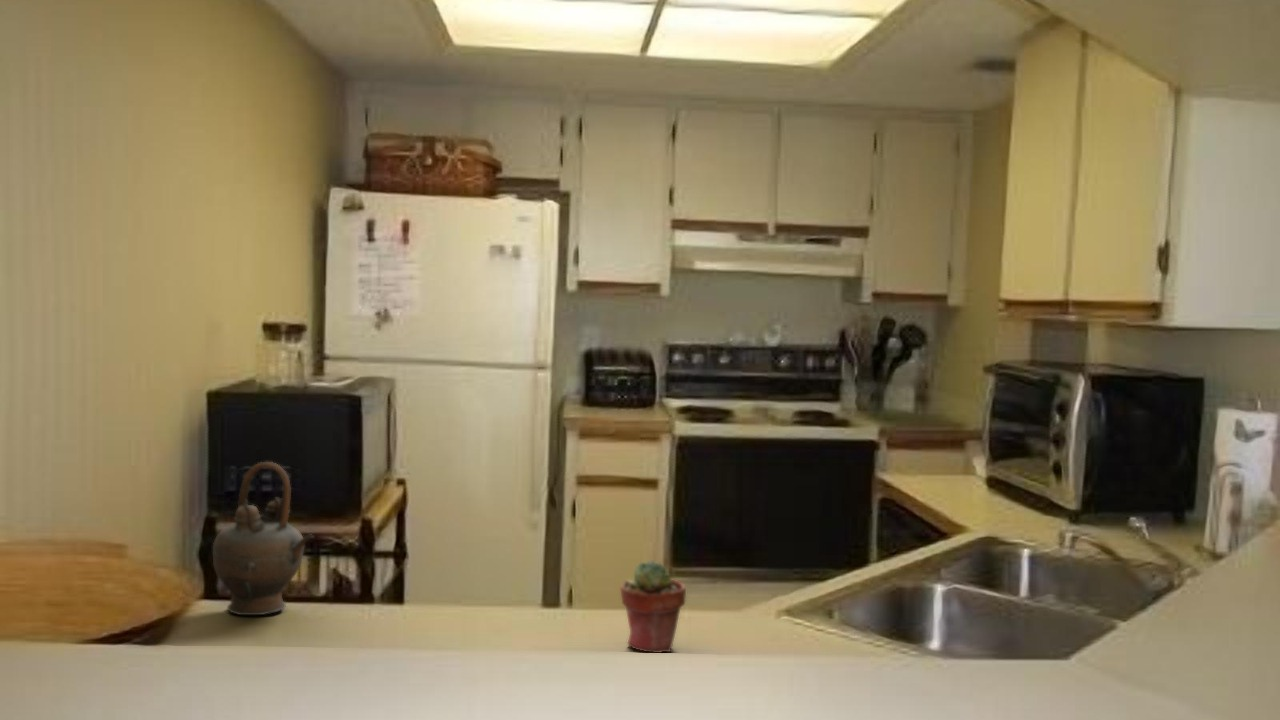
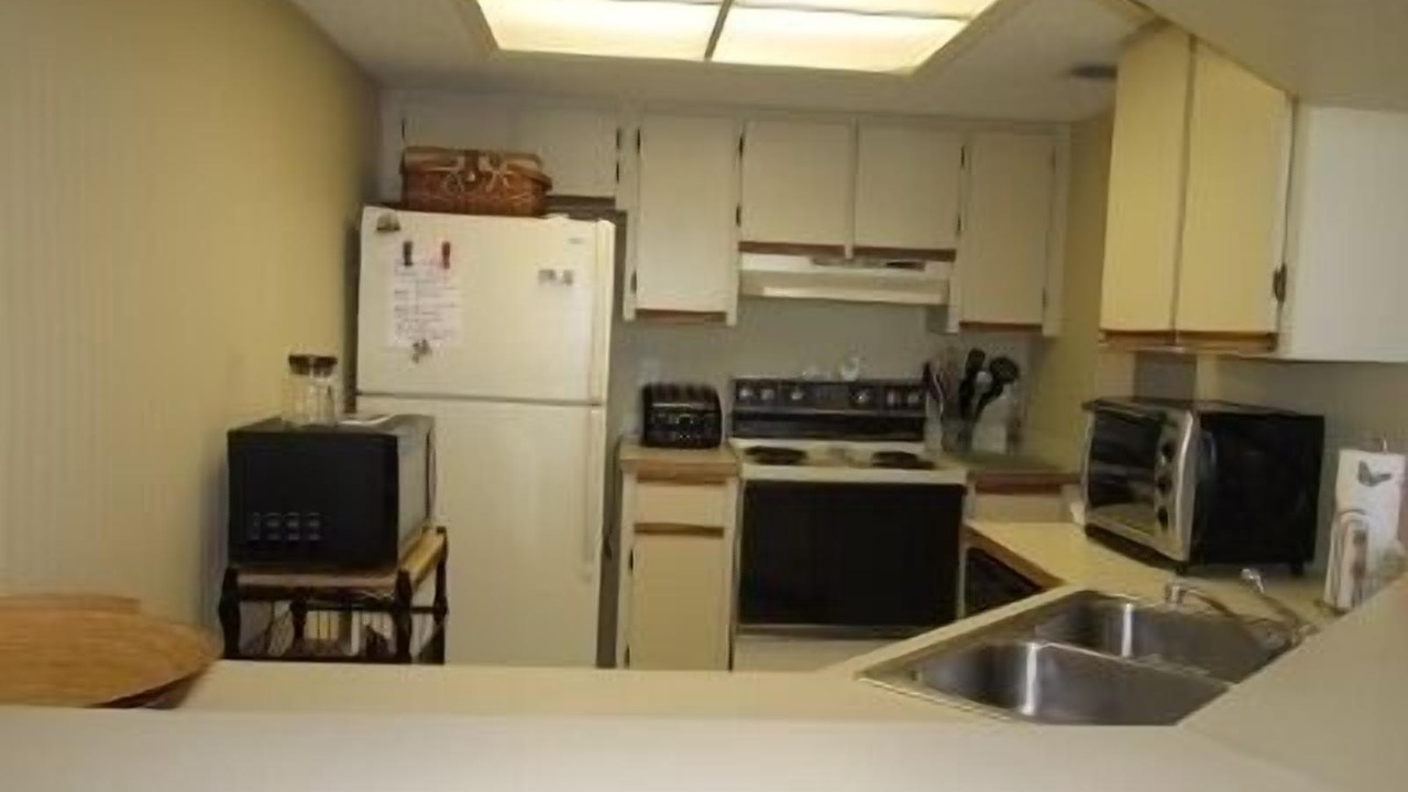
- potted succulent (652, 603)
- teapot (267, 537)
